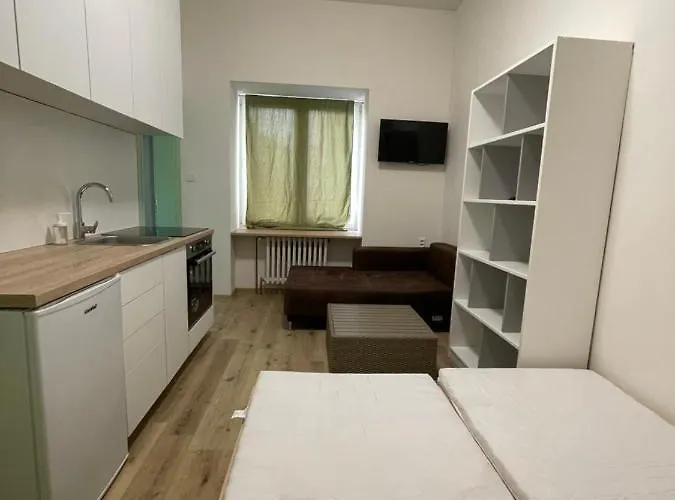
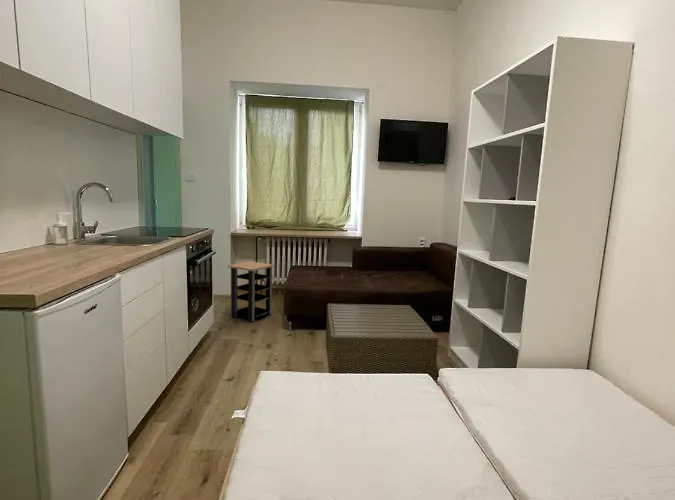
+ side table (251, 290)
